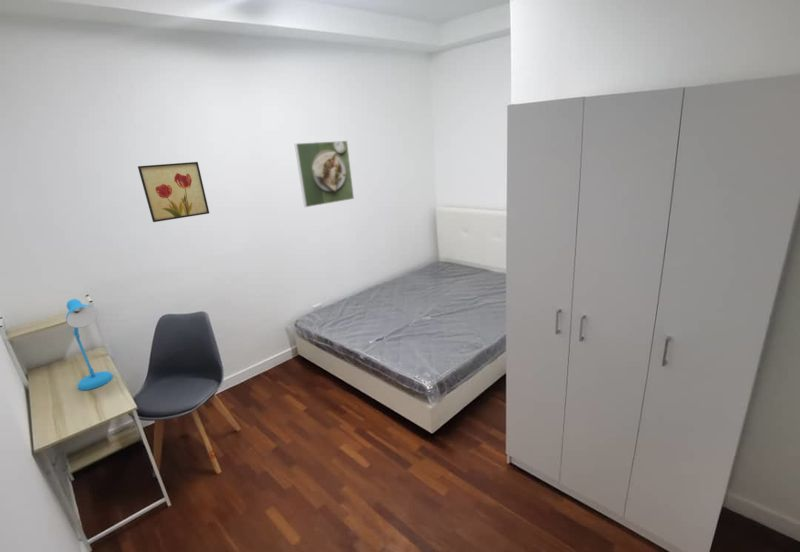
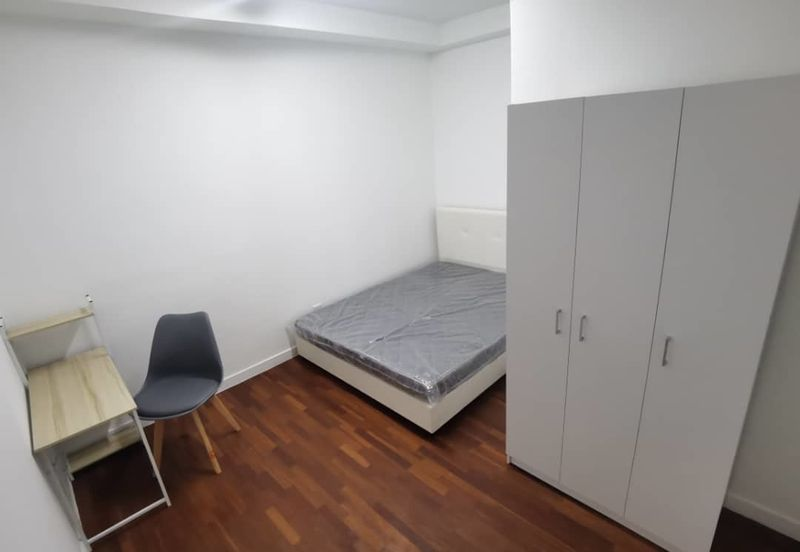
- wall art (175, 191)
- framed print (326, 173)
- desk lamp (82, 346)
